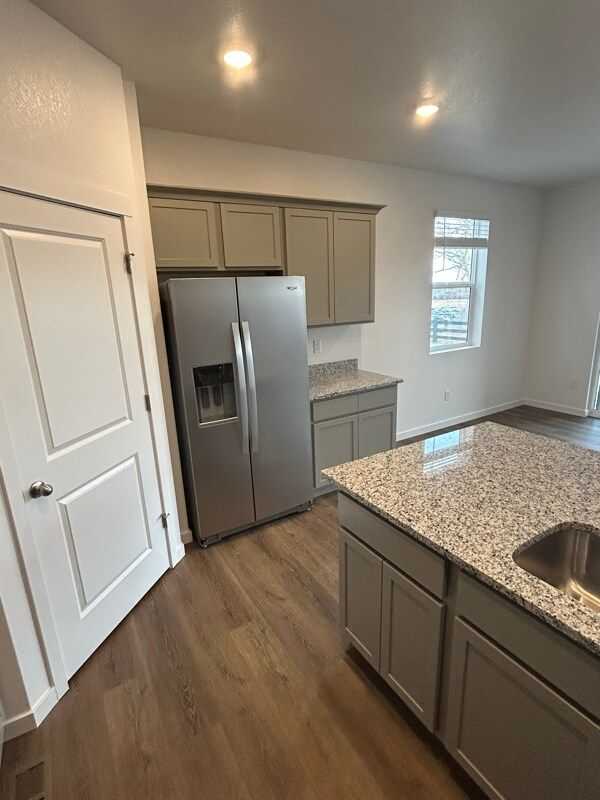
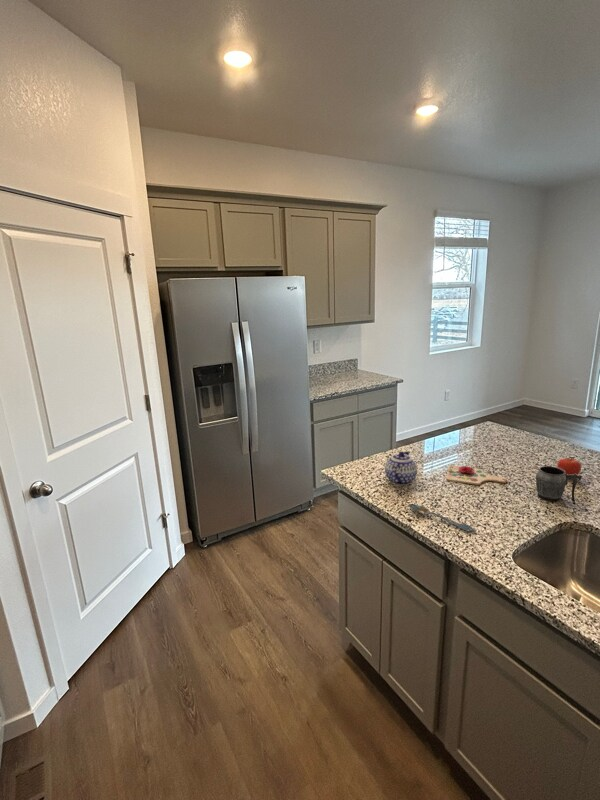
+ cutting board (476, 474)
+ mug (557, 484)
+ fruit (568, 467)
+ teapot (400, 466)
+ spoon (440, 517)
